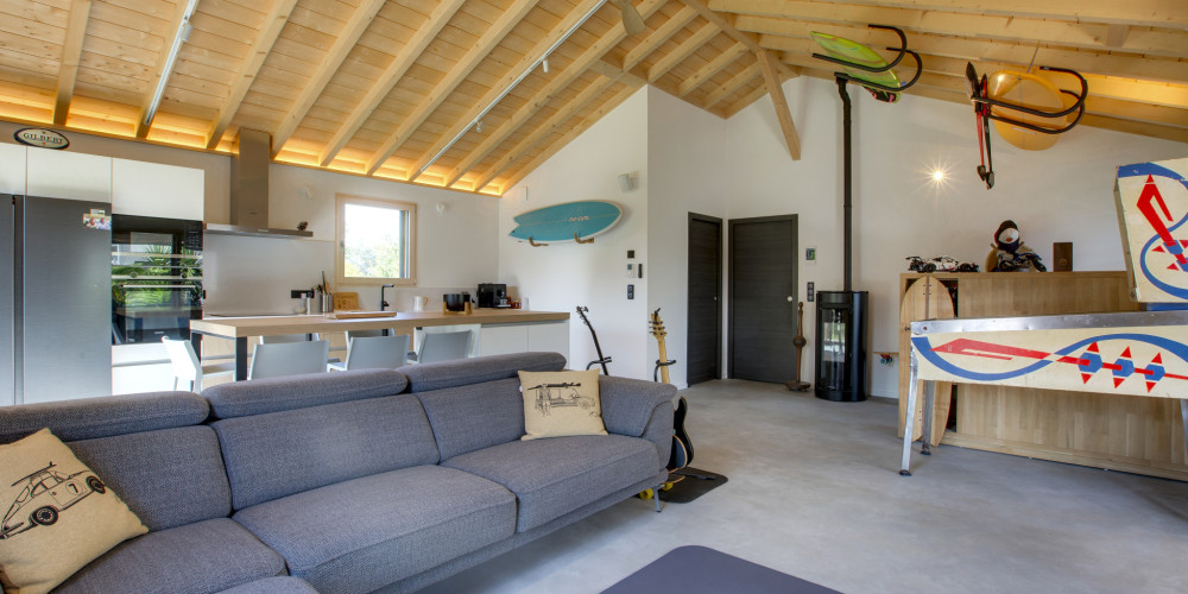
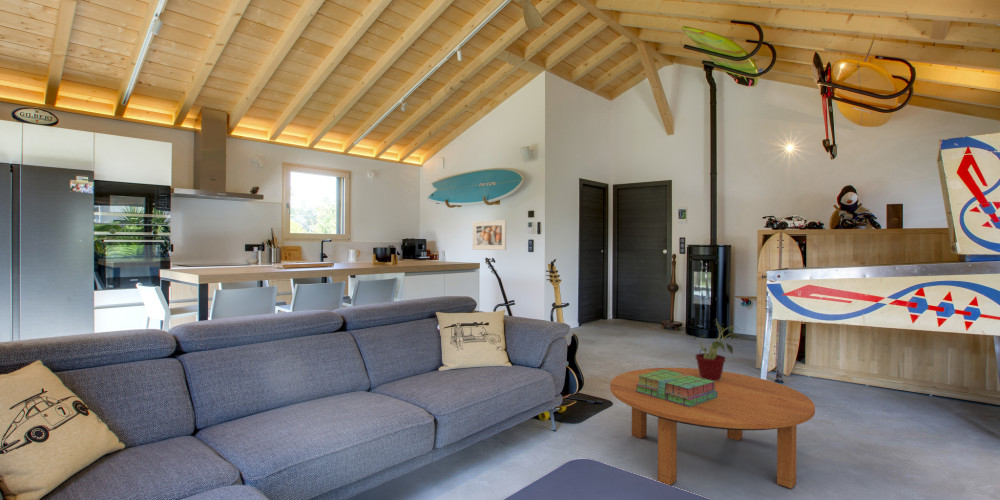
+ coffee table (704, 423)
+ stack of books (675, 385)
+ potted plant (718, 347)
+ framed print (489, 235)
